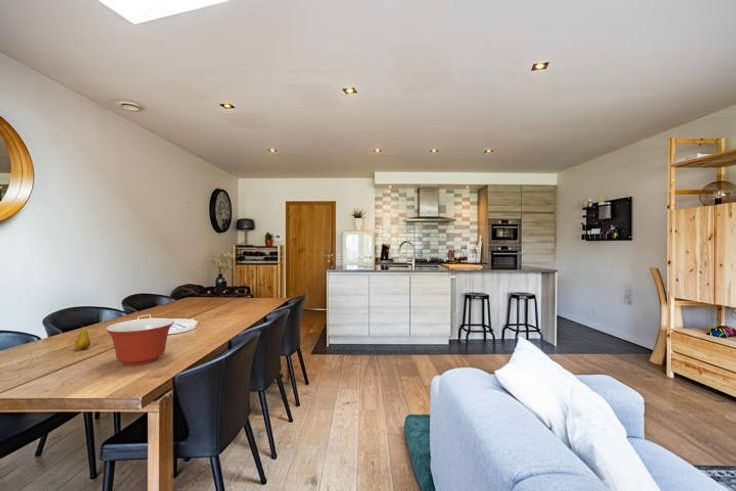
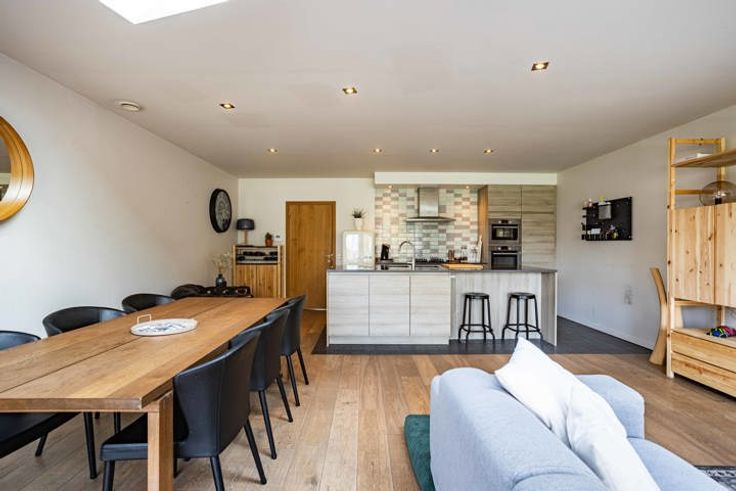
- mixing bowl (141, 342)
- fruit (82, 336)
